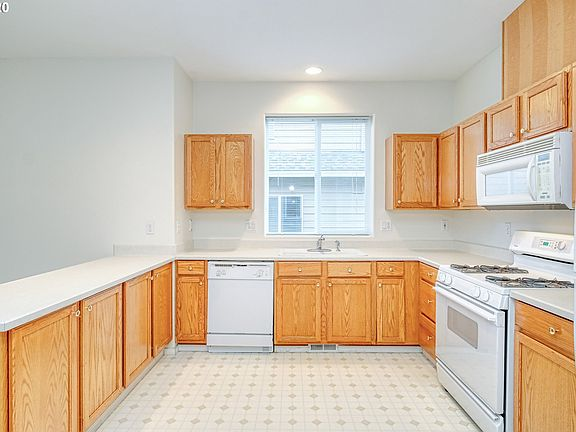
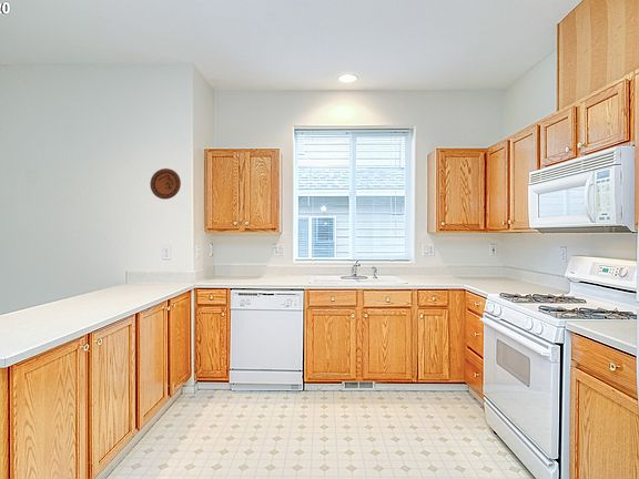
+ decorative plate (165, 183)
